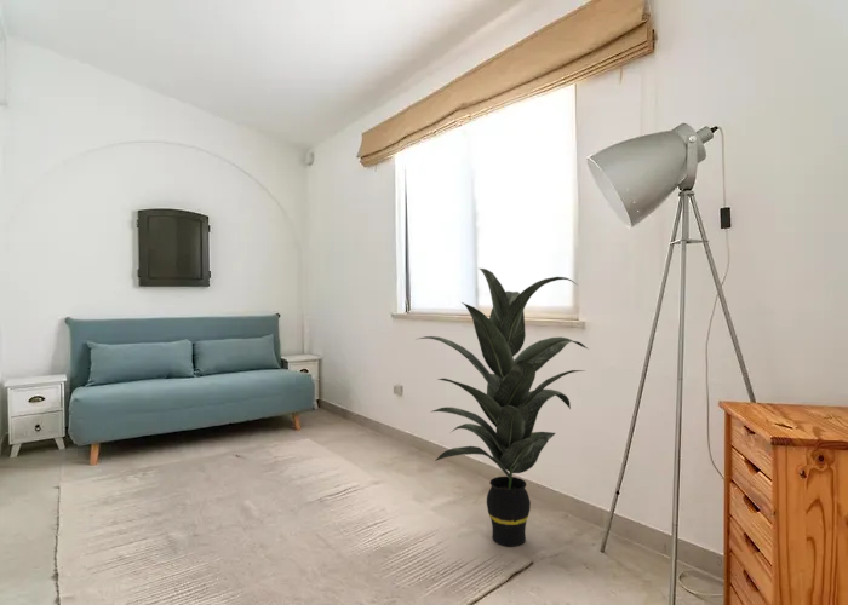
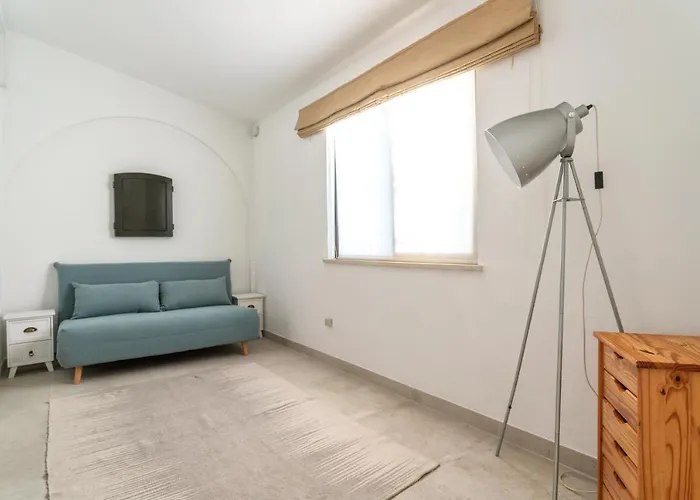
- indoor plant (504, 399)
